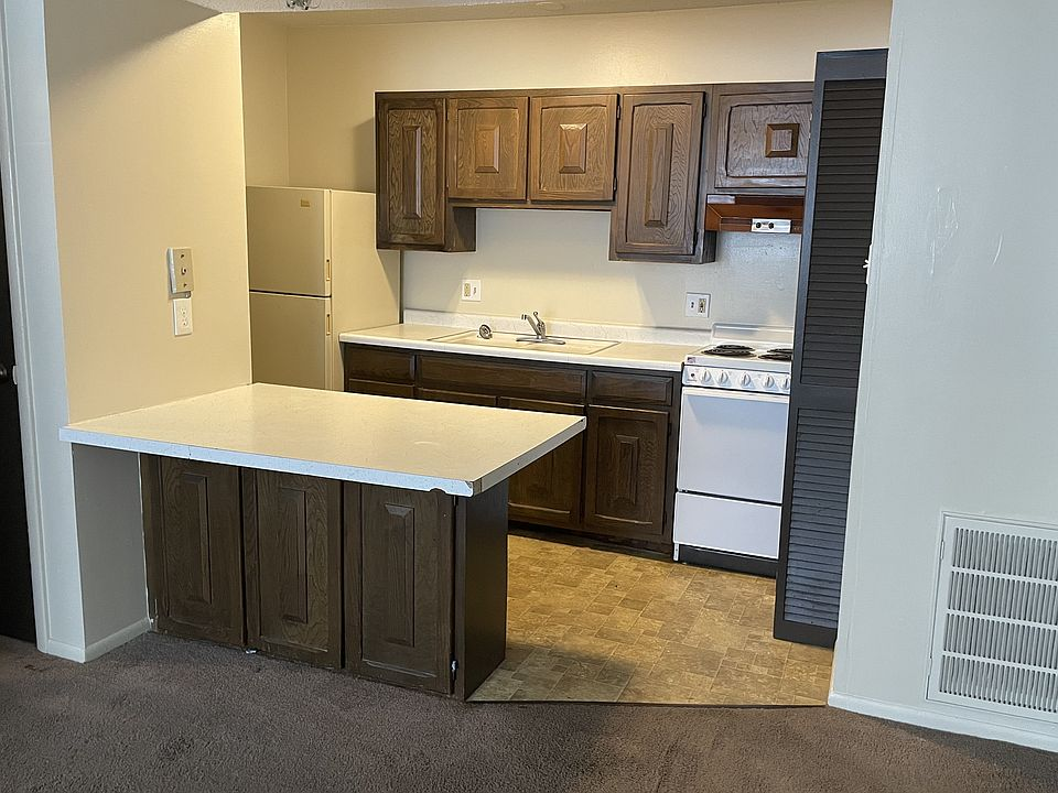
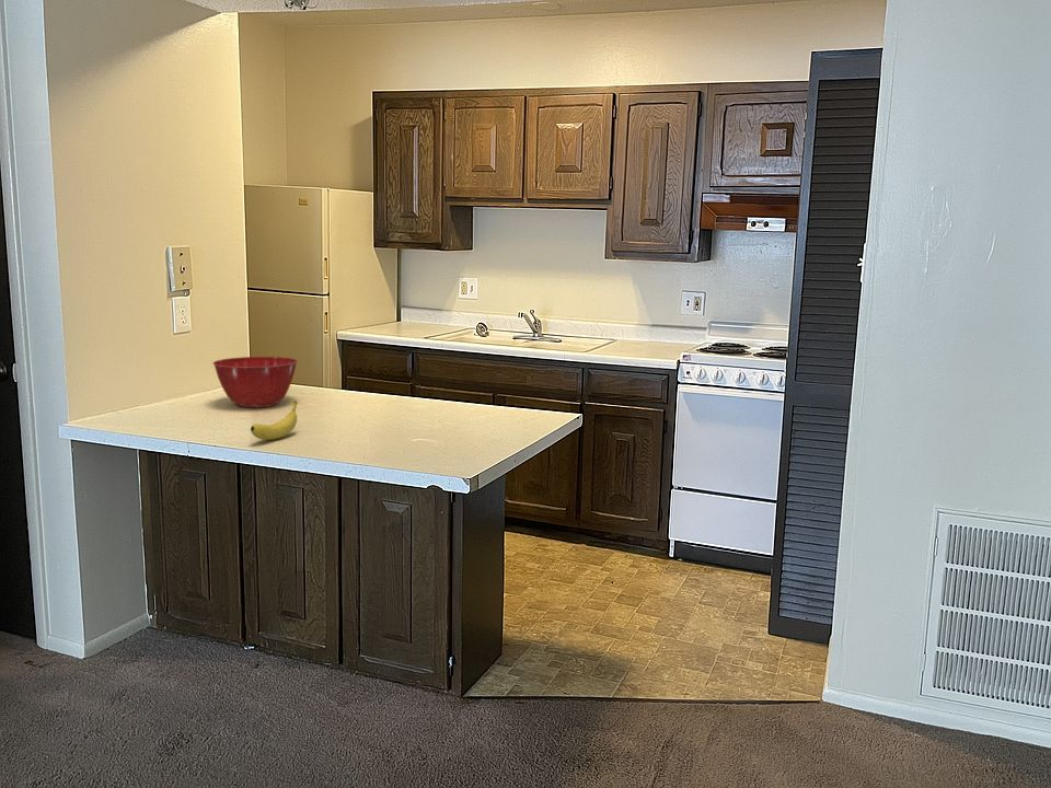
+ fruit (275, 422)
+ mixing bowl (256, 382)
